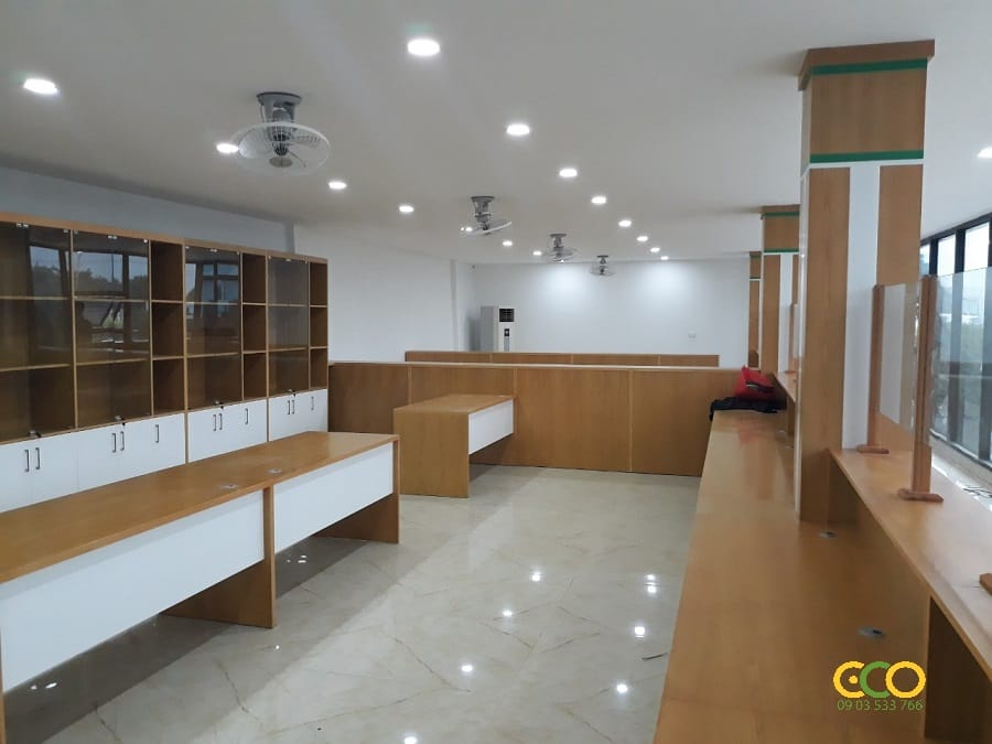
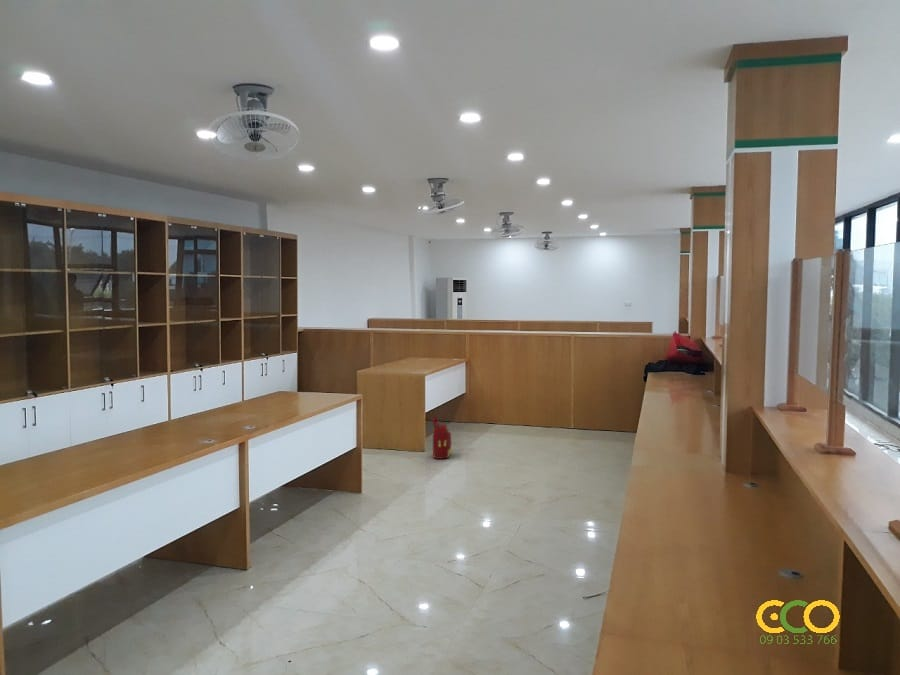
+ backpack (441, 436)
